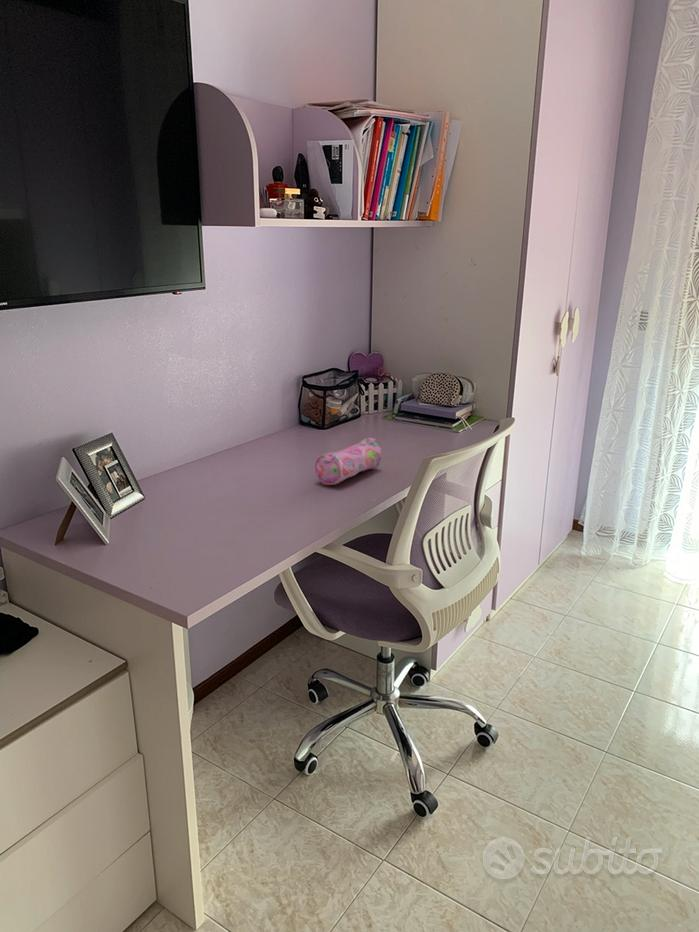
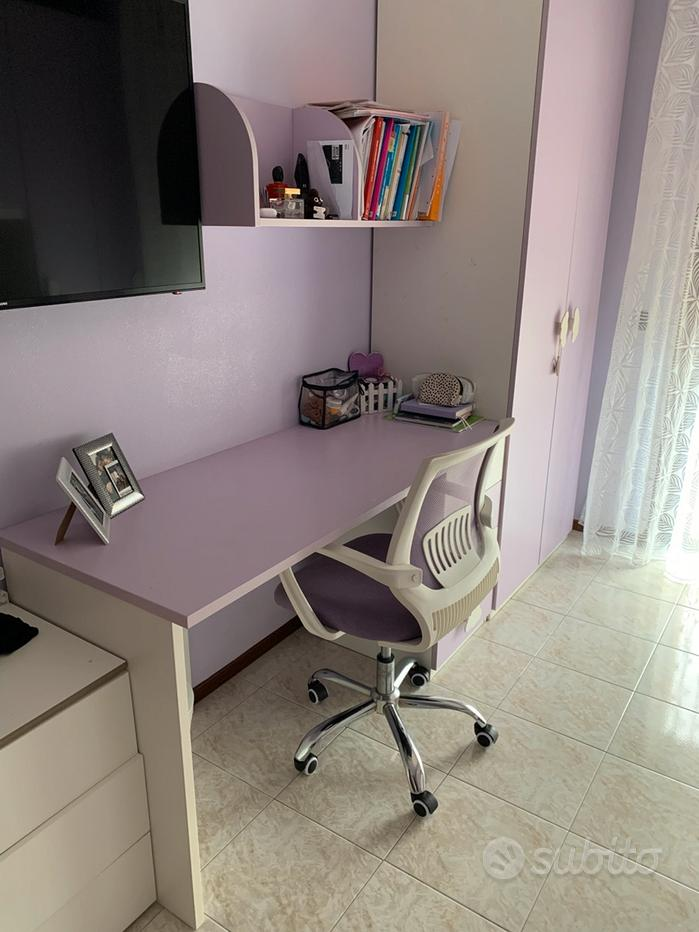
- pencil case (349, 460)
